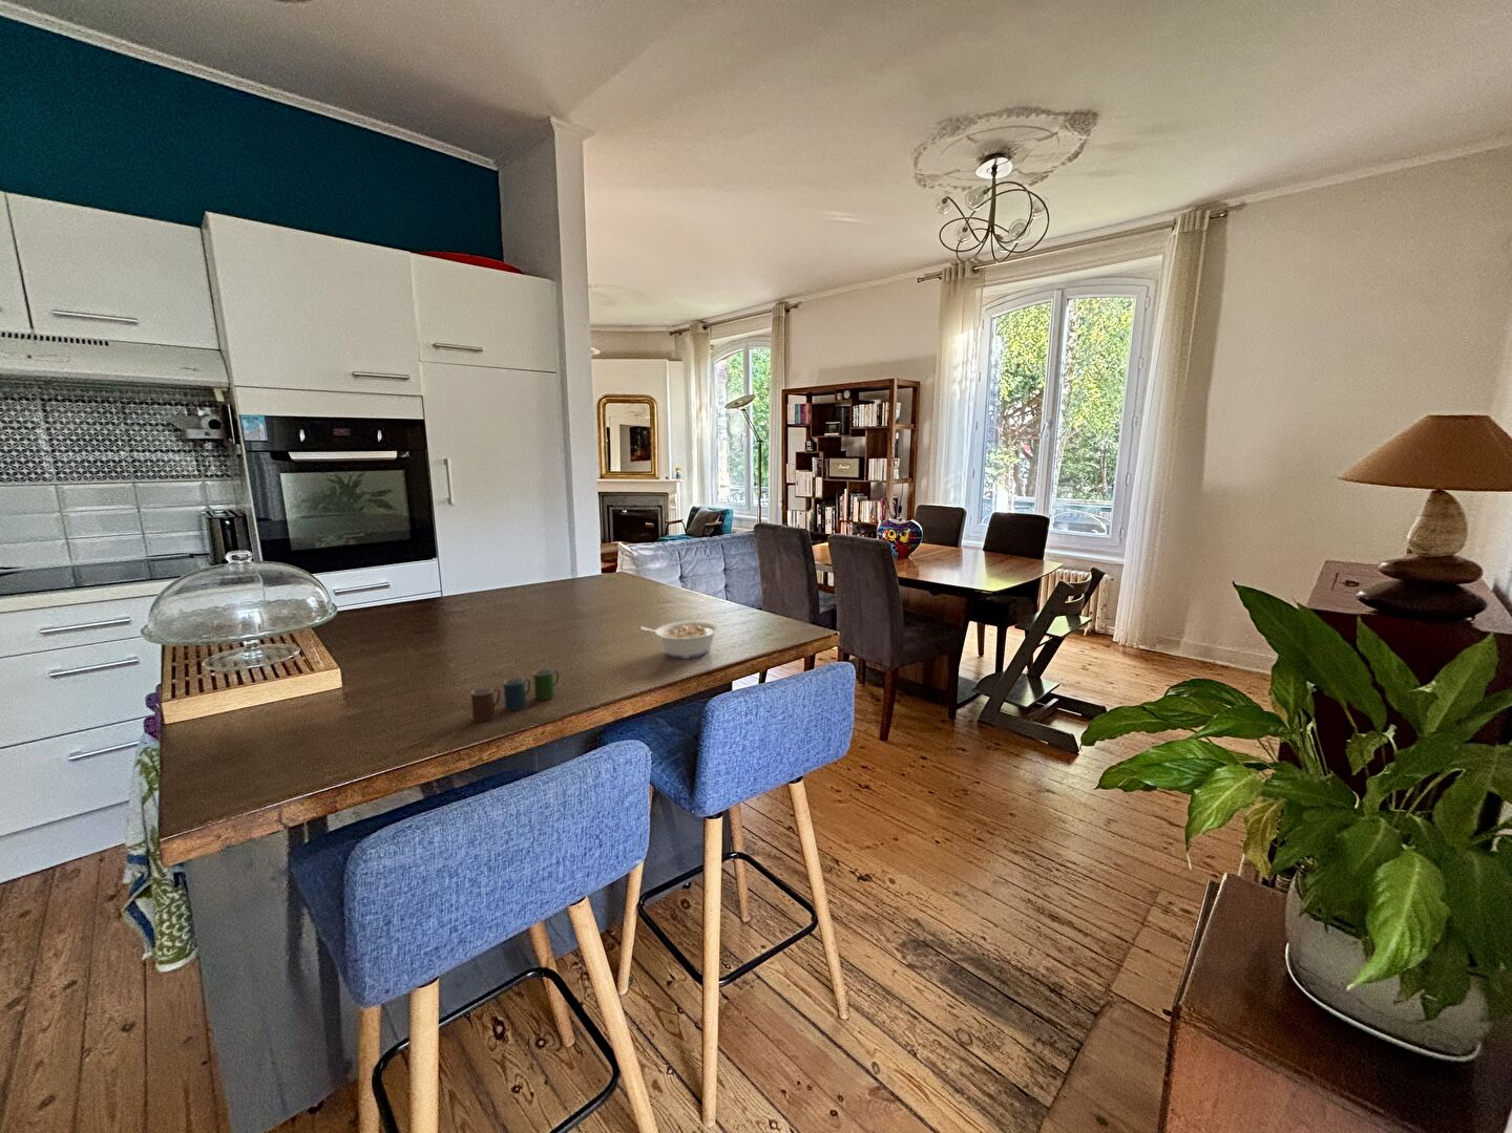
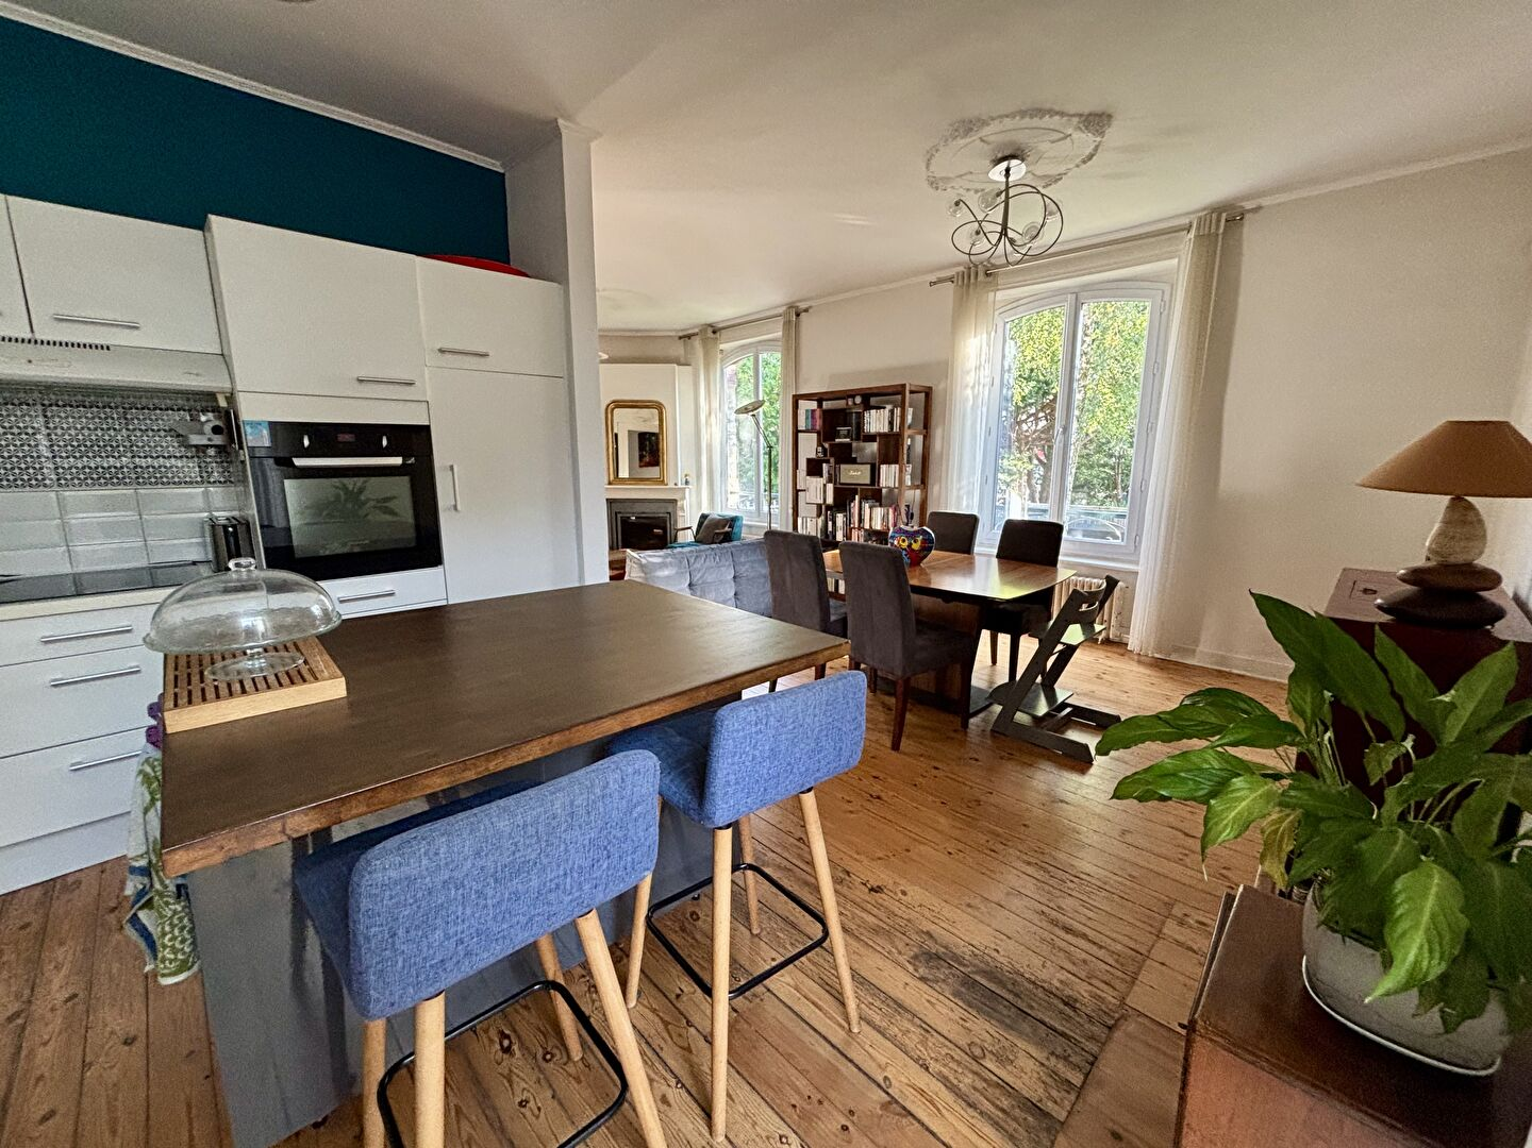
- cup (517, 684)
- legume (686, 638)
